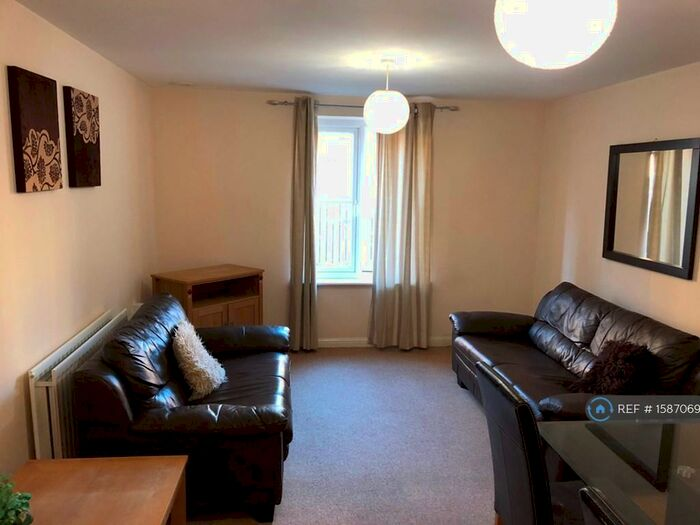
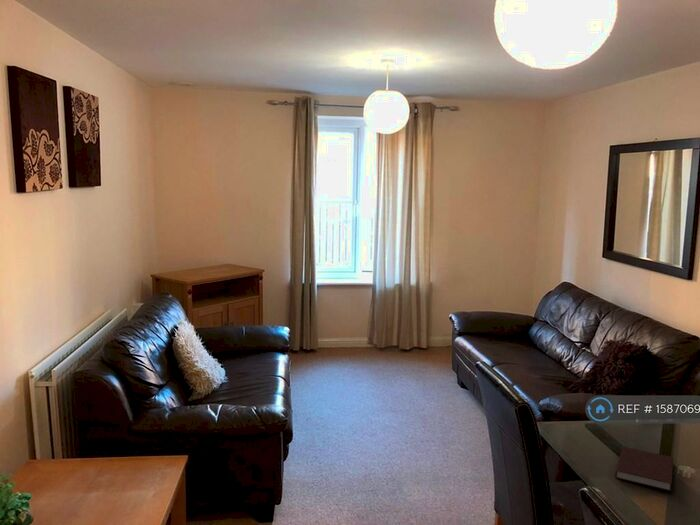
+ notebook (644, 467)
